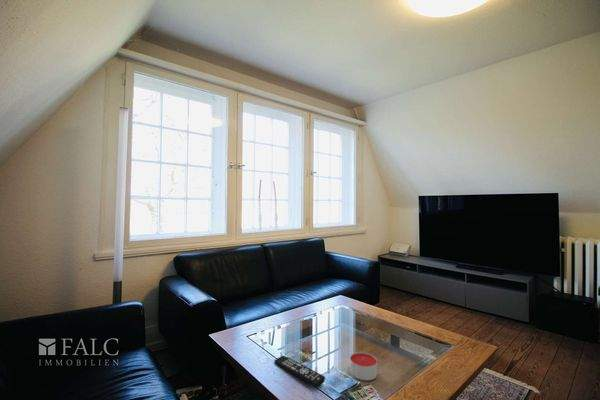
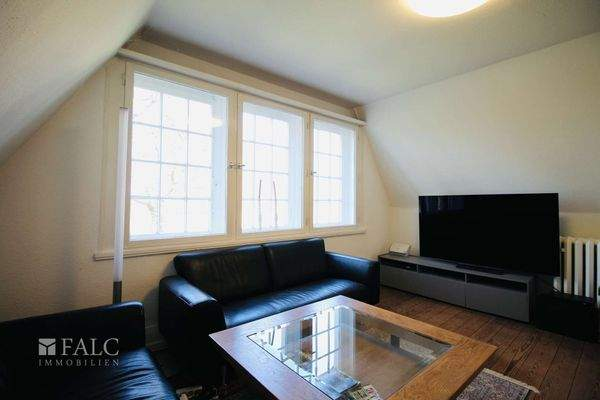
- candle (363, 365)
- remote control (298, 370)
